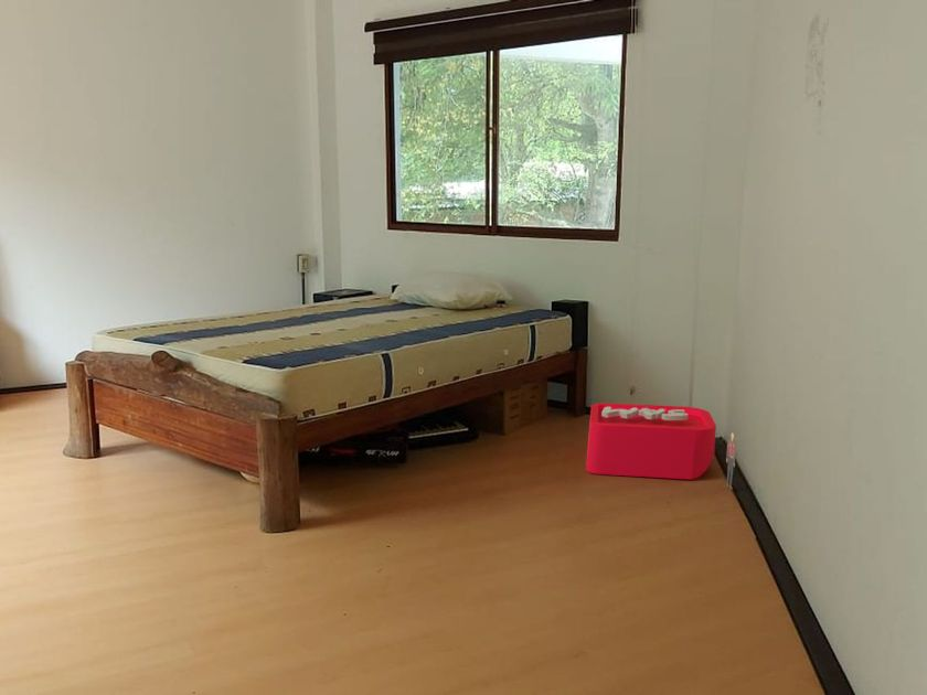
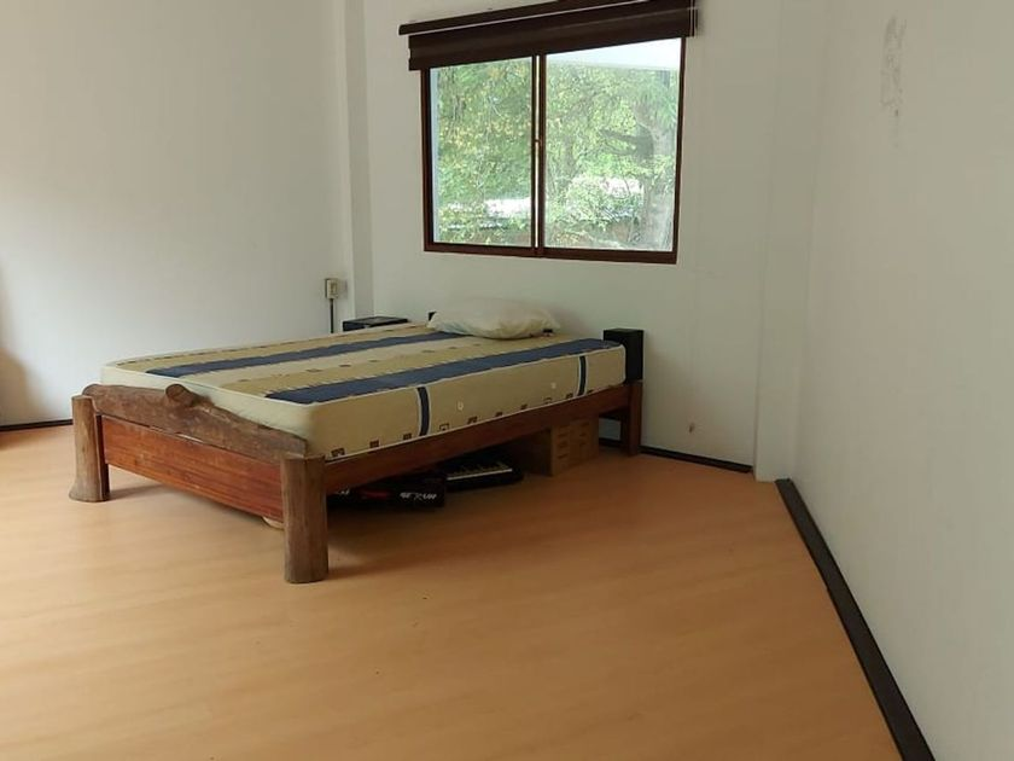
- storage bin (654, 440)
